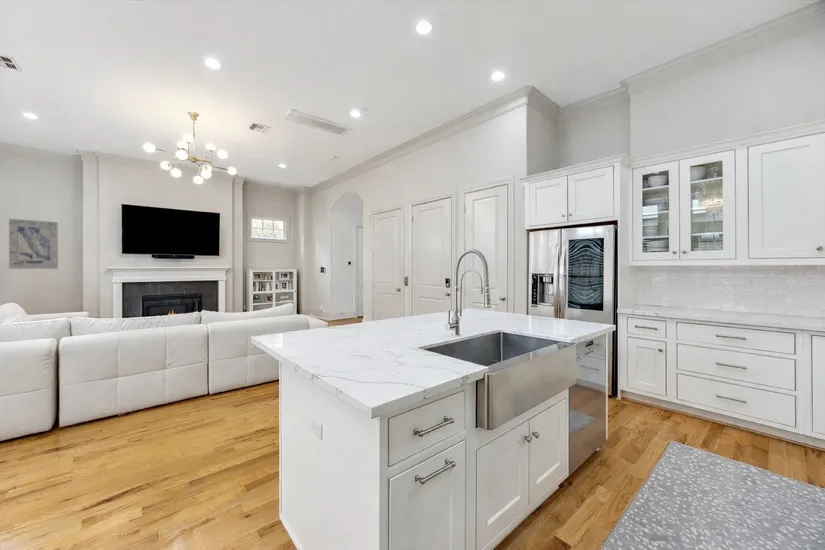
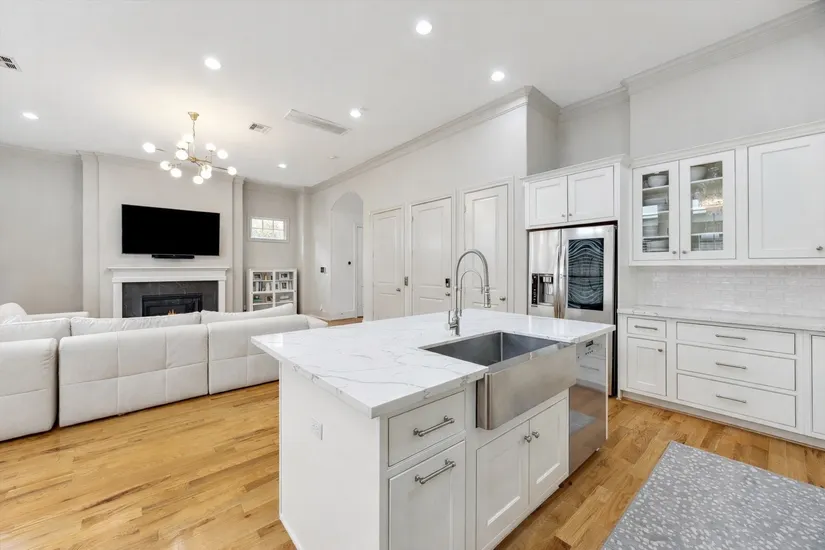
- wall art (34, 244)
